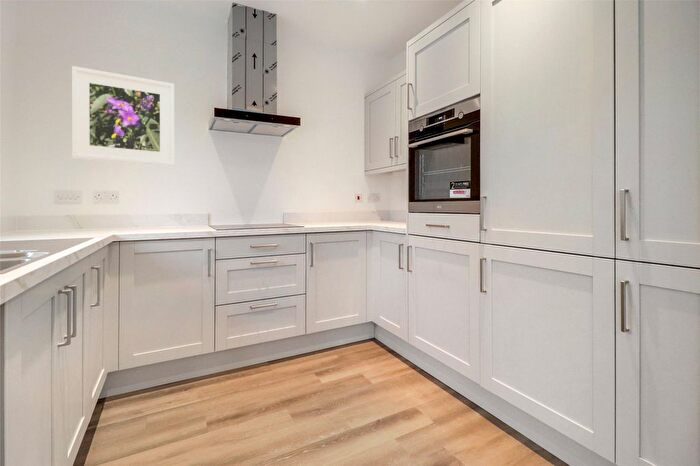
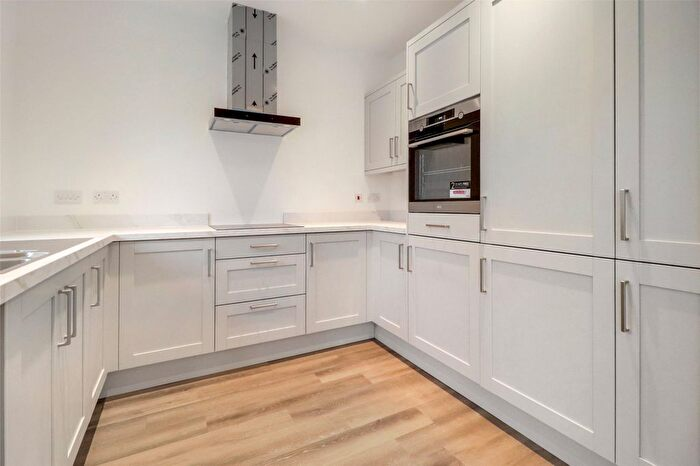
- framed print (126, 119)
